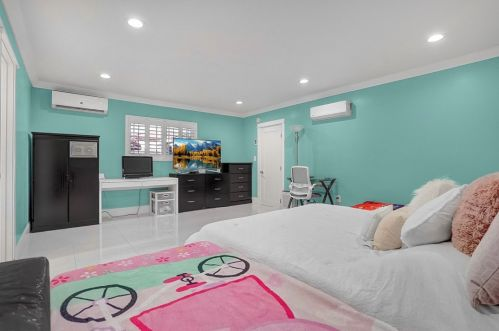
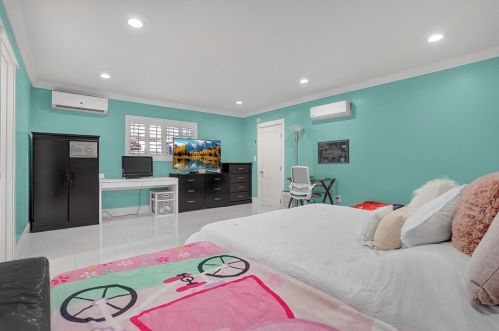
+ wall art (332, 152)
